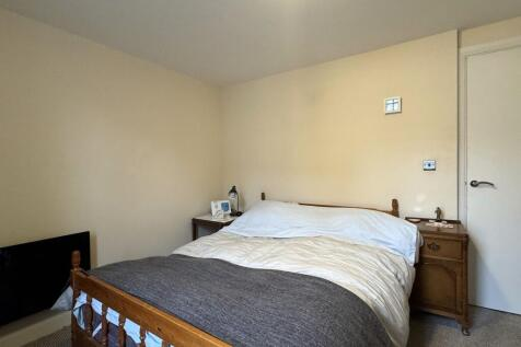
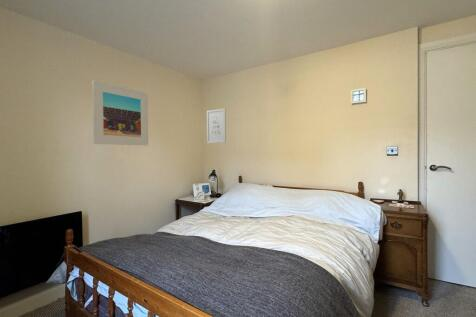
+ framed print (122, 116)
+ wall art (216, 126)
